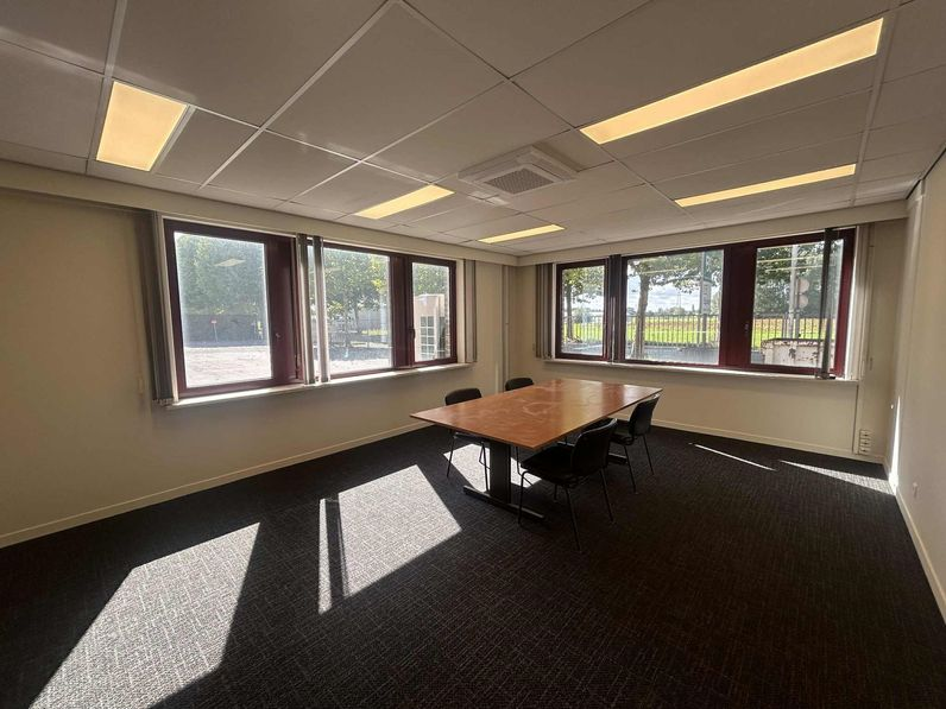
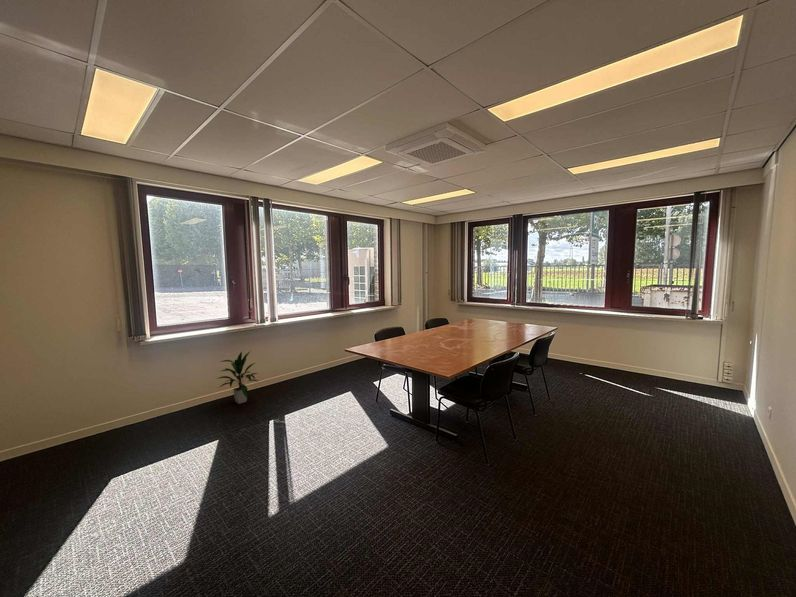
+ indoor plant (239, 377)
